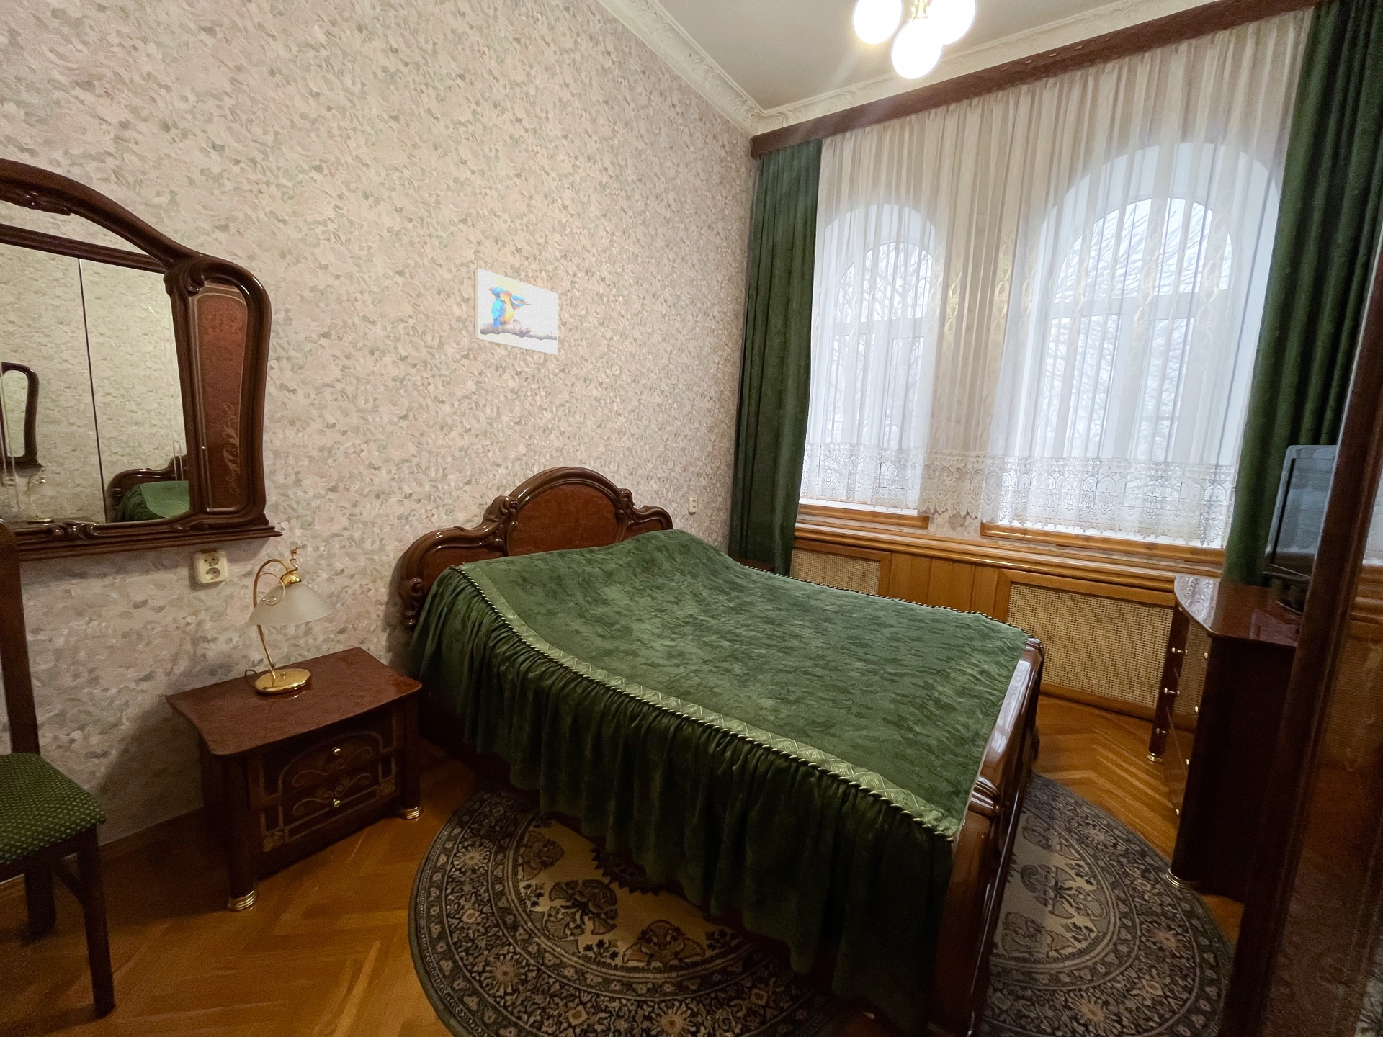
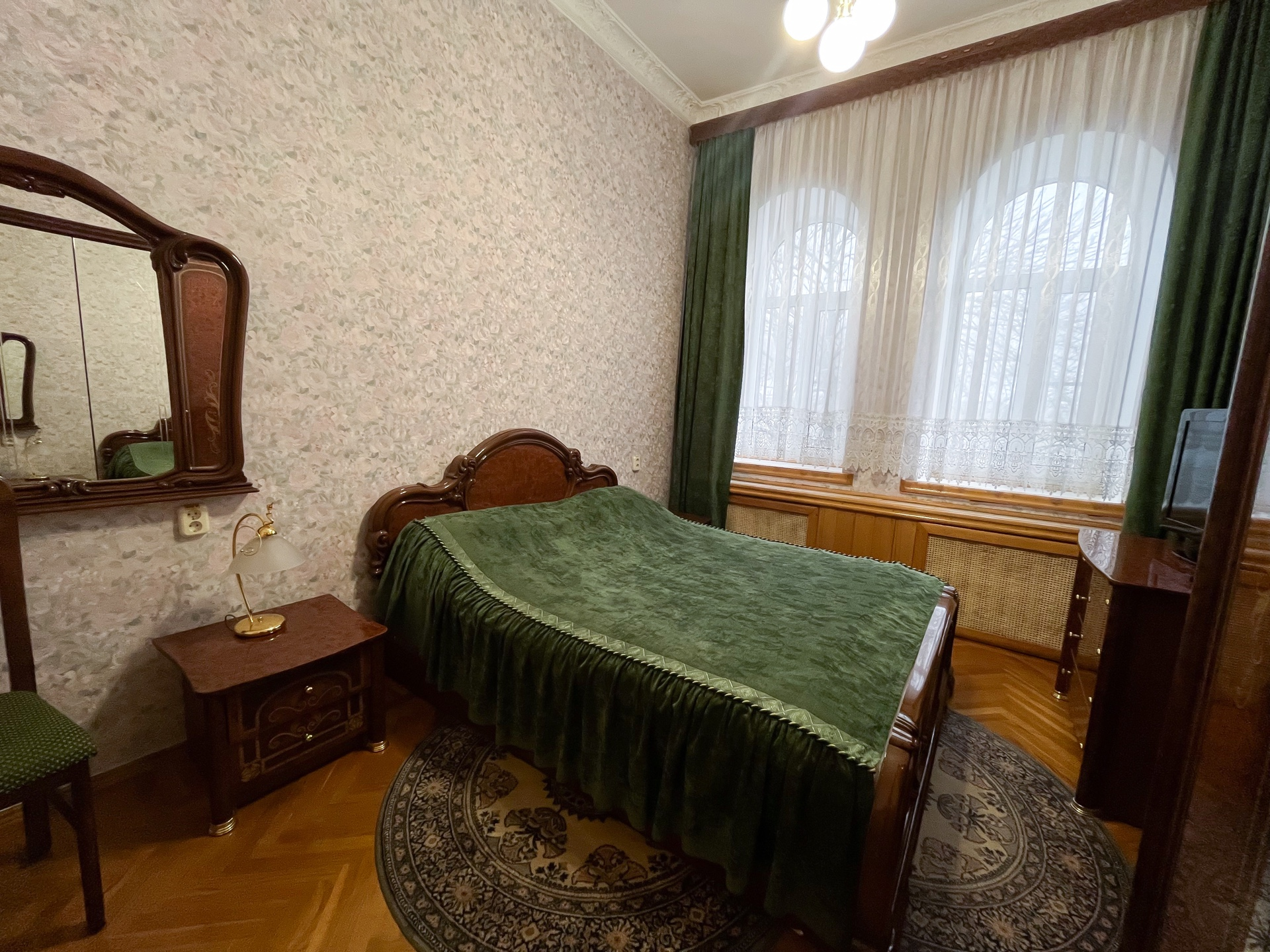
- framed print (518, 315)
